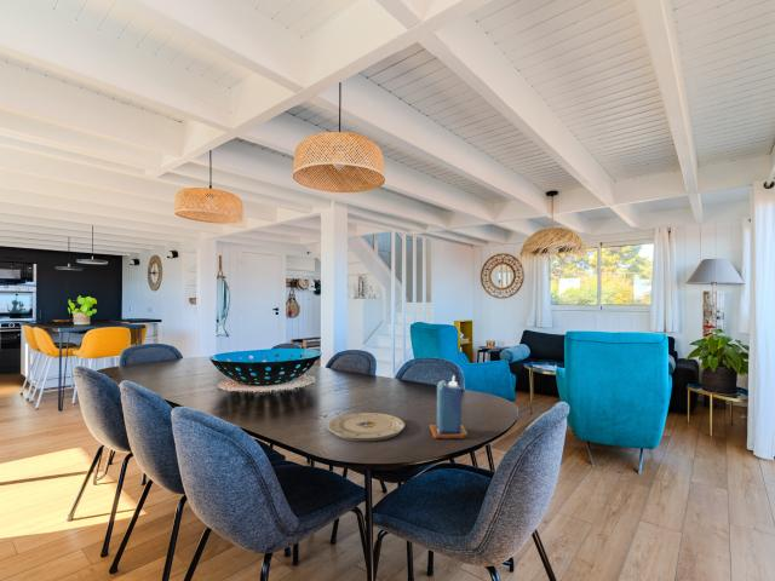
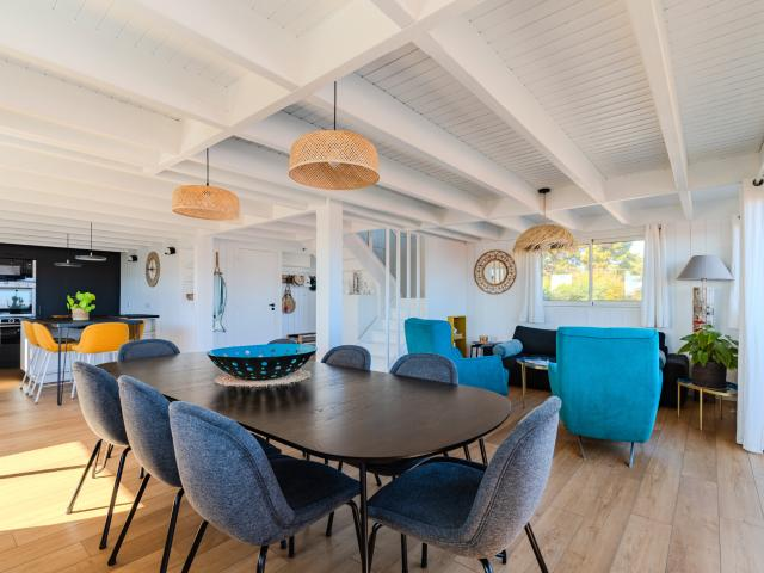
- plate (366, 426)
- candle (447, 404)
